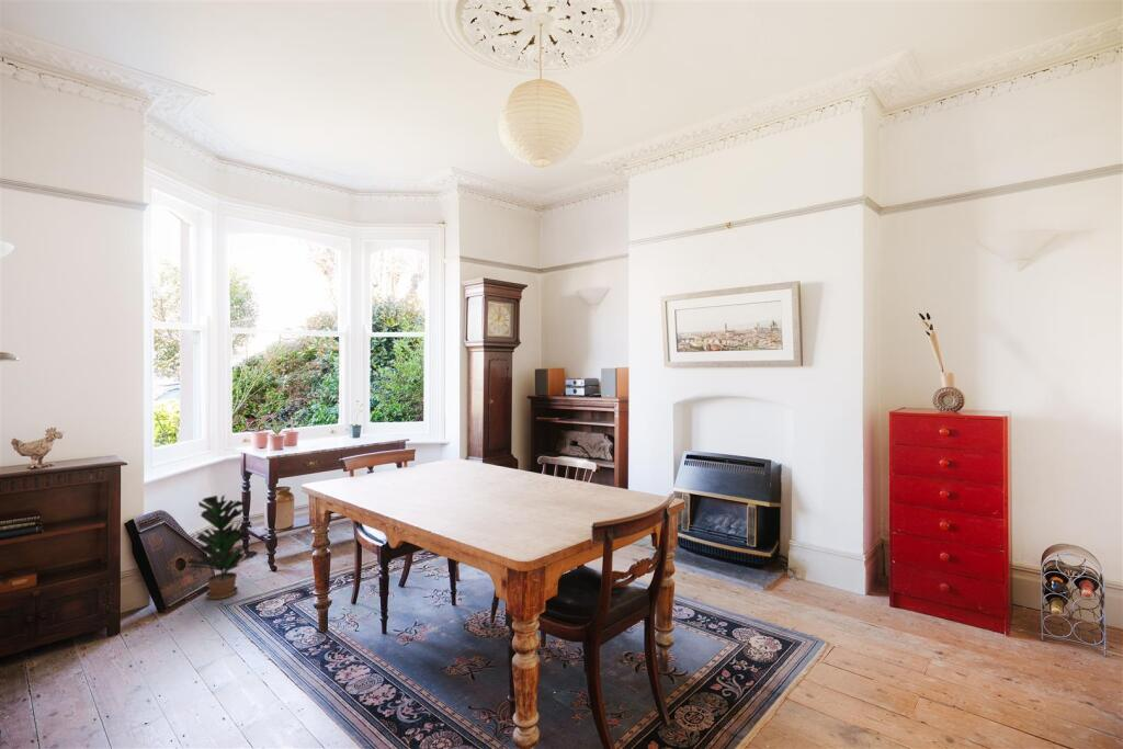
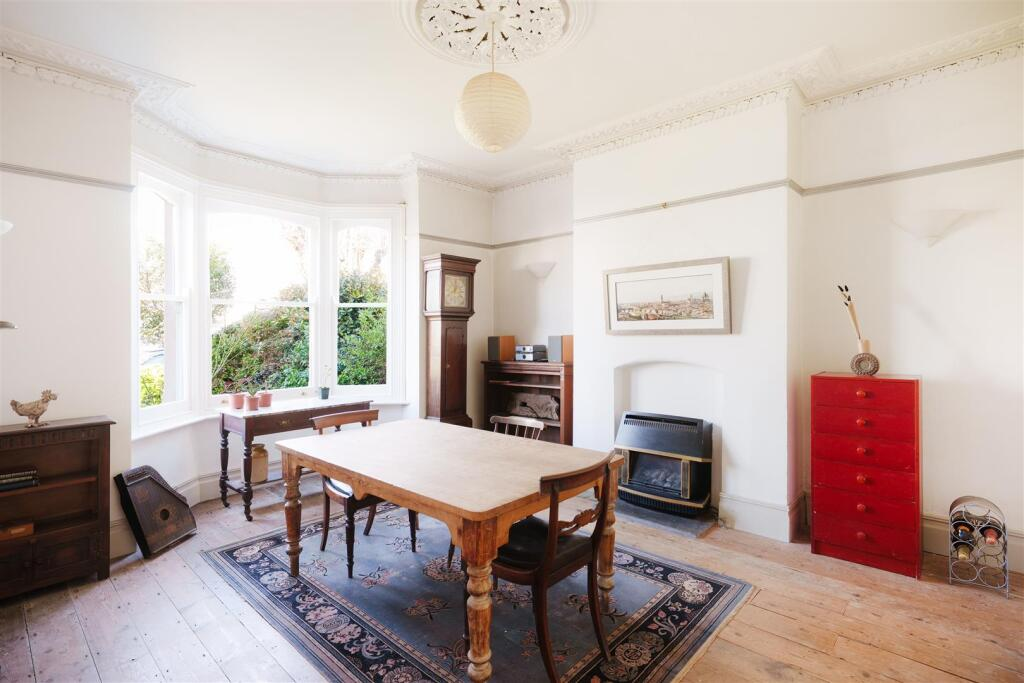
- potted plant (219, 544)
